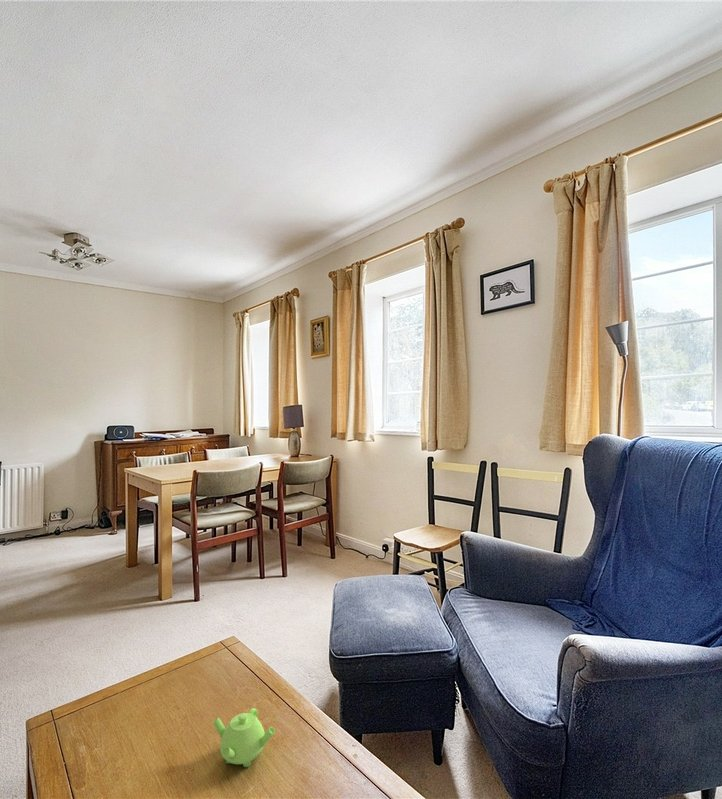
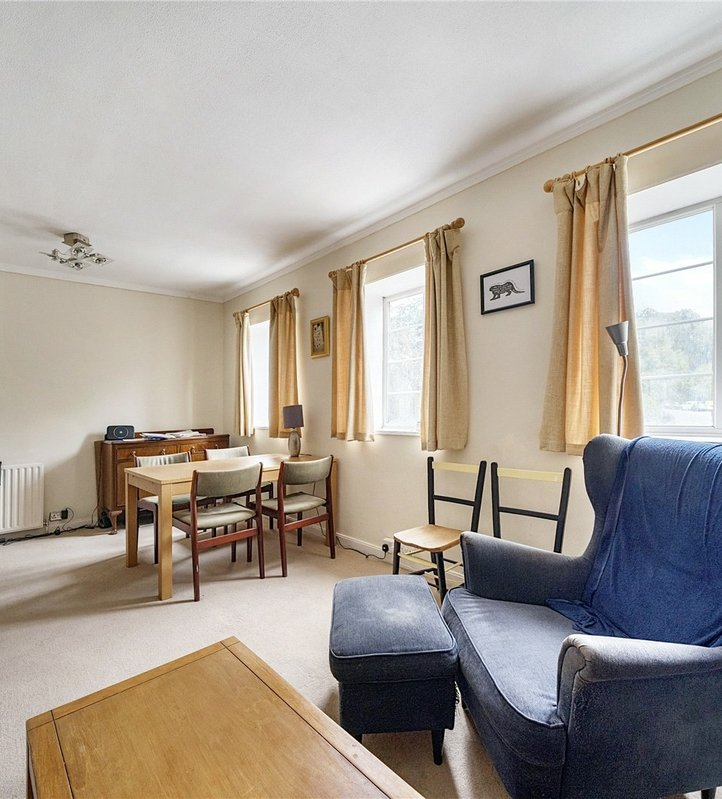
- teapot (241, 737)
